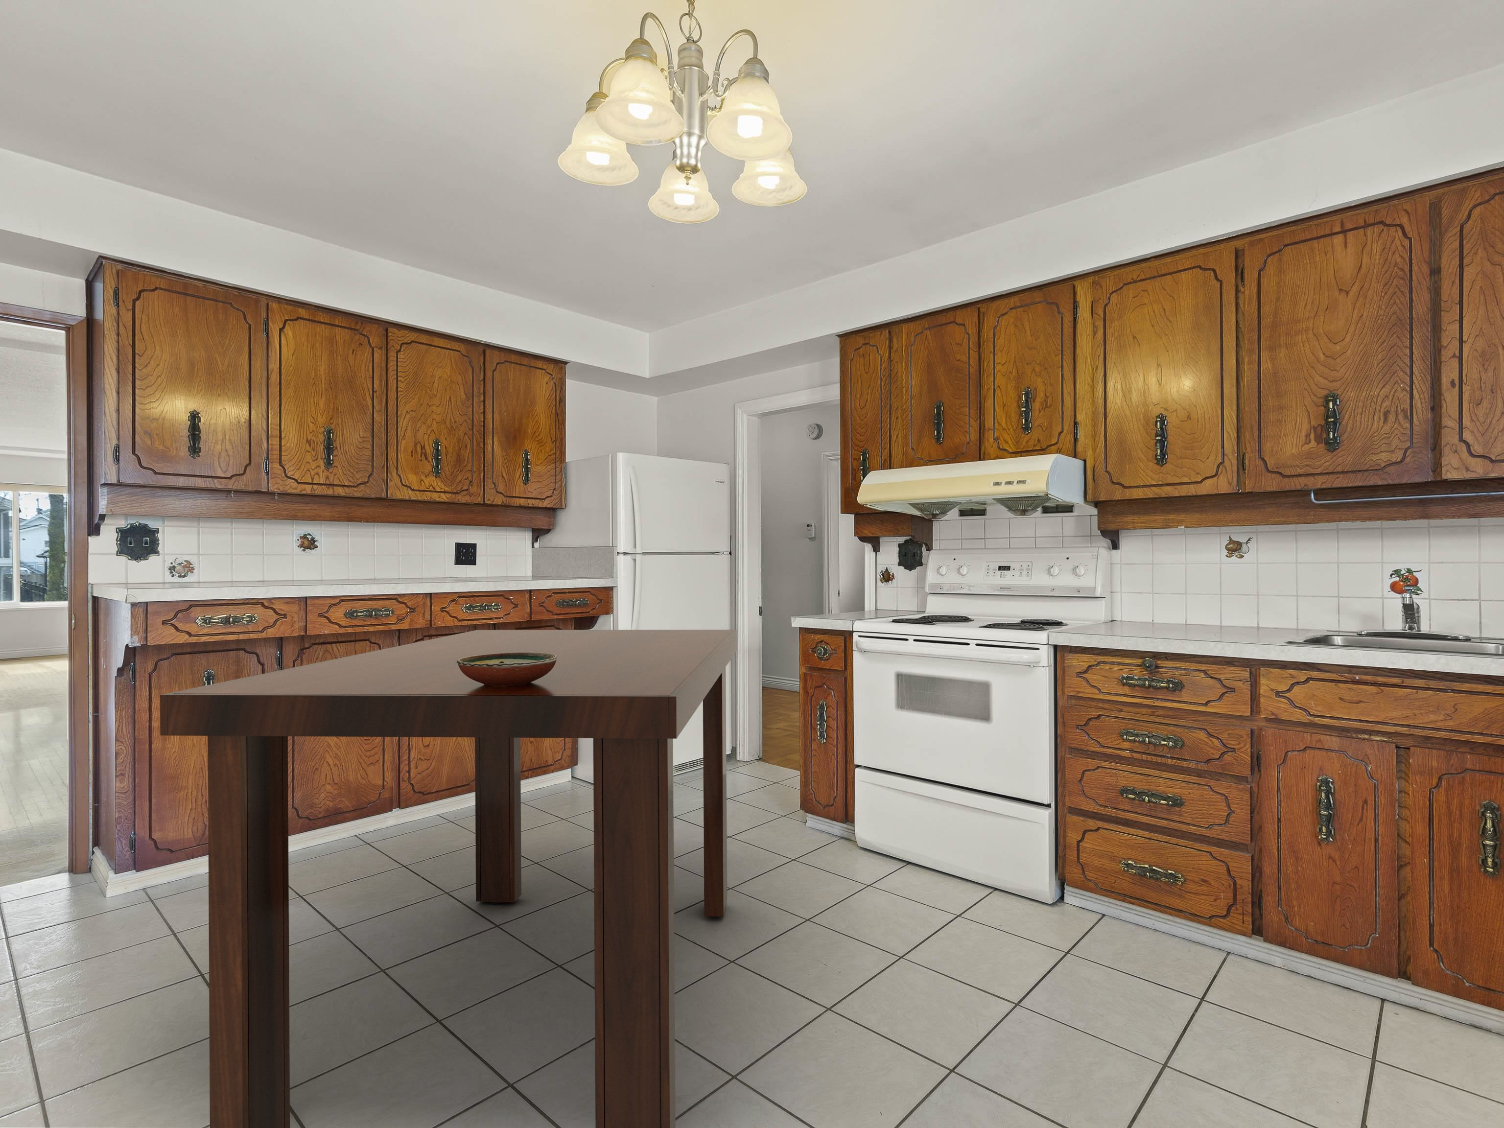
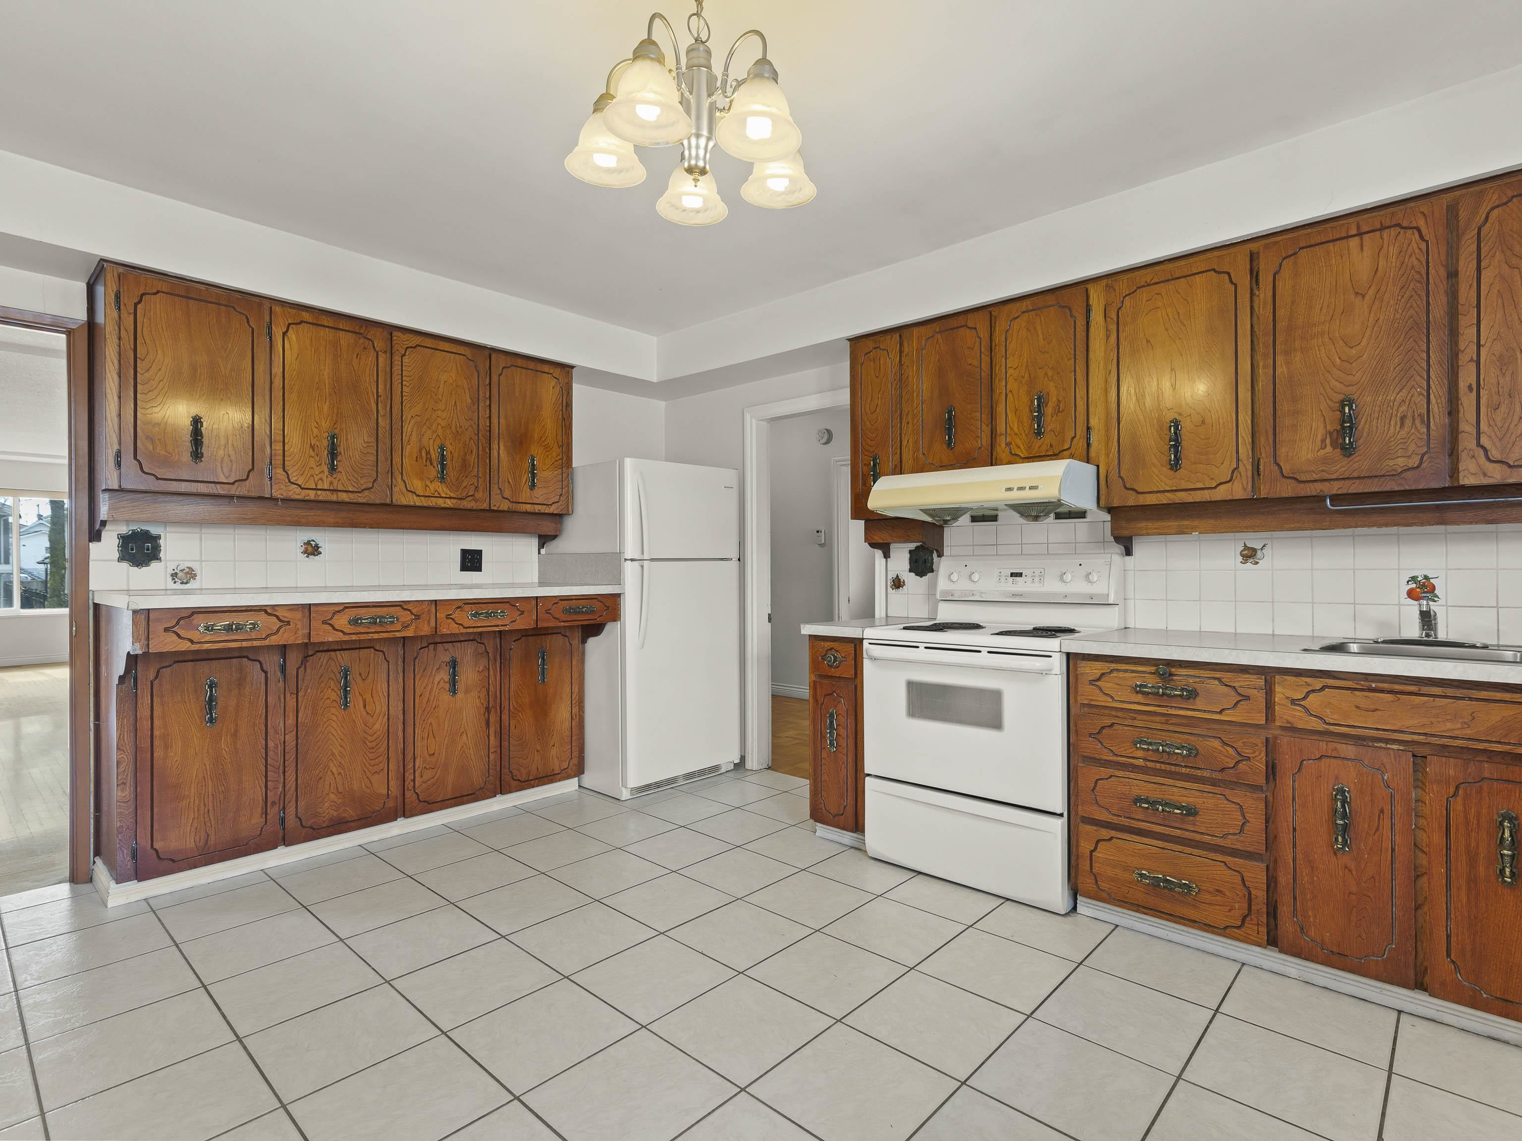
- dining table (520, 826)
- decorative bowl (508, 669)
